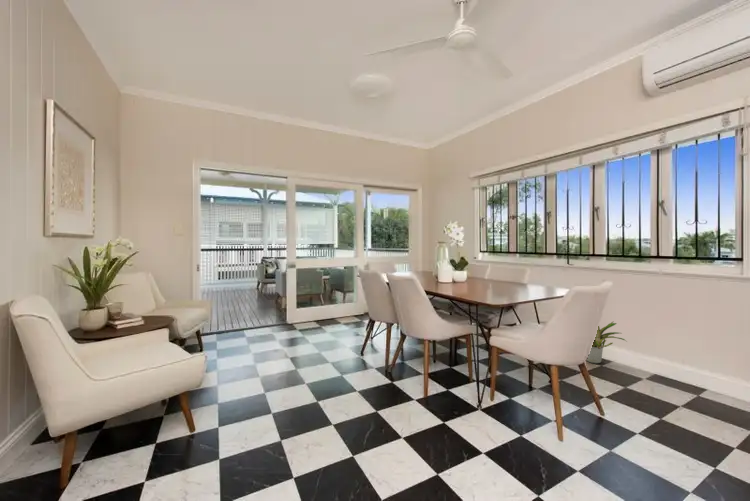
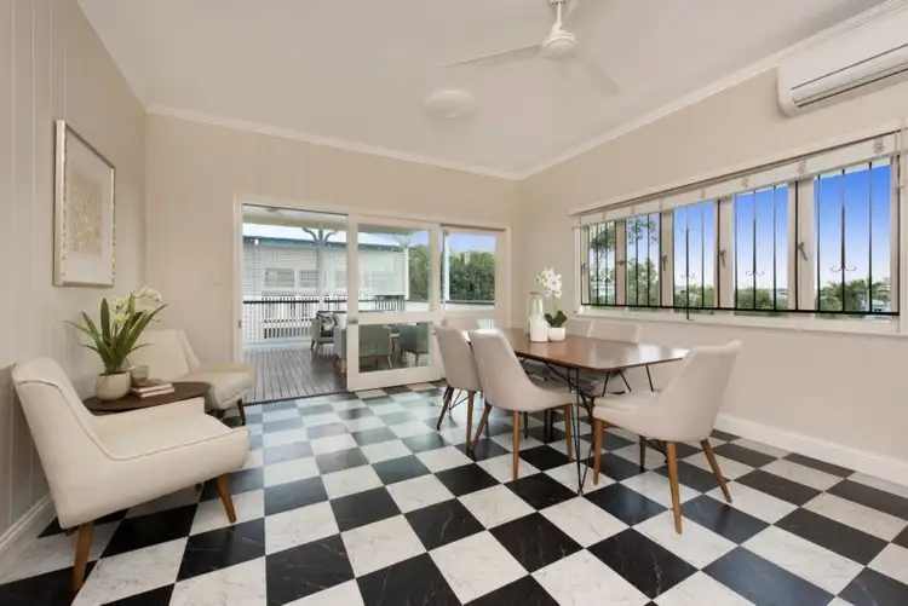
- potted plant (595, 340)
